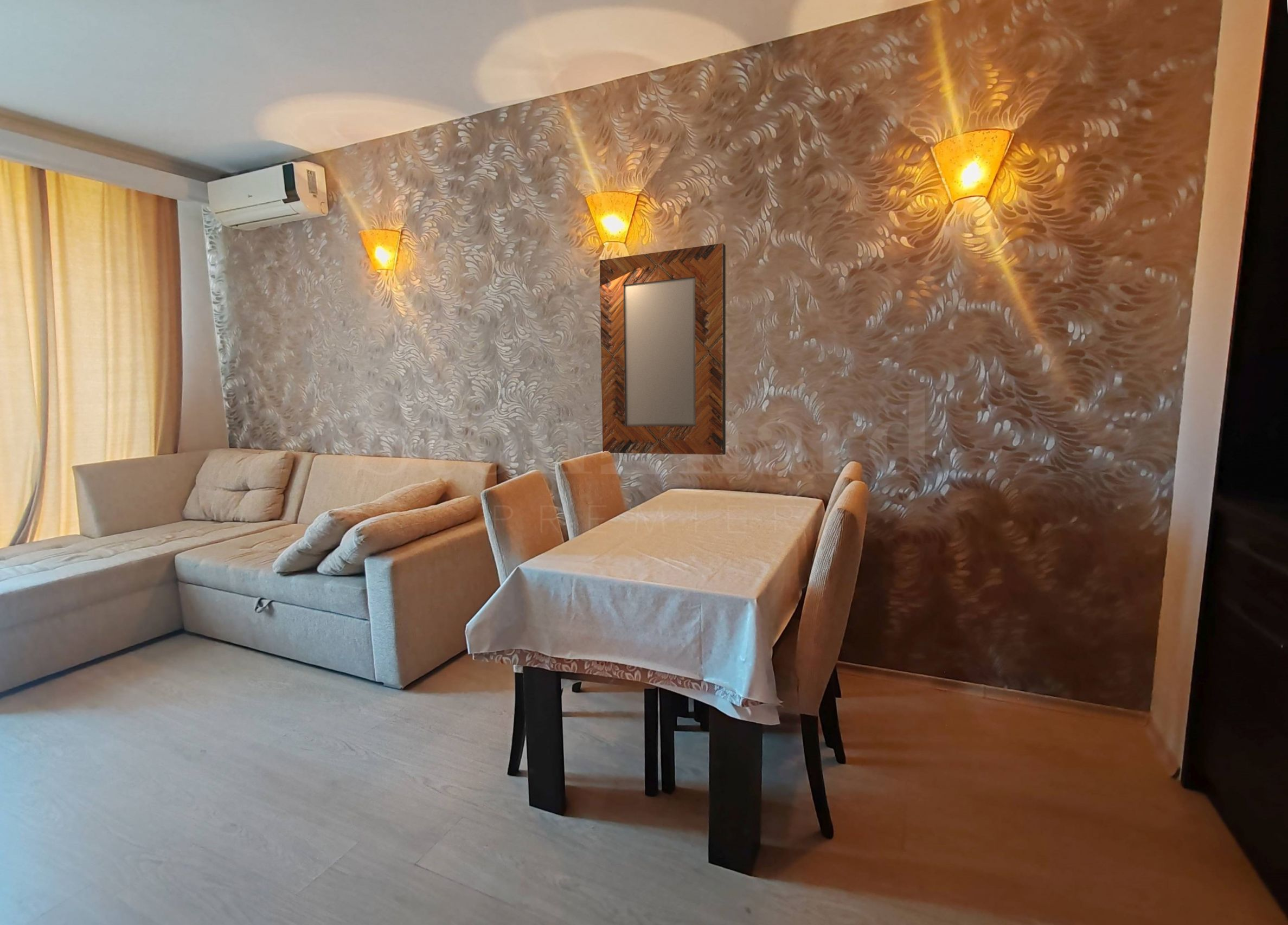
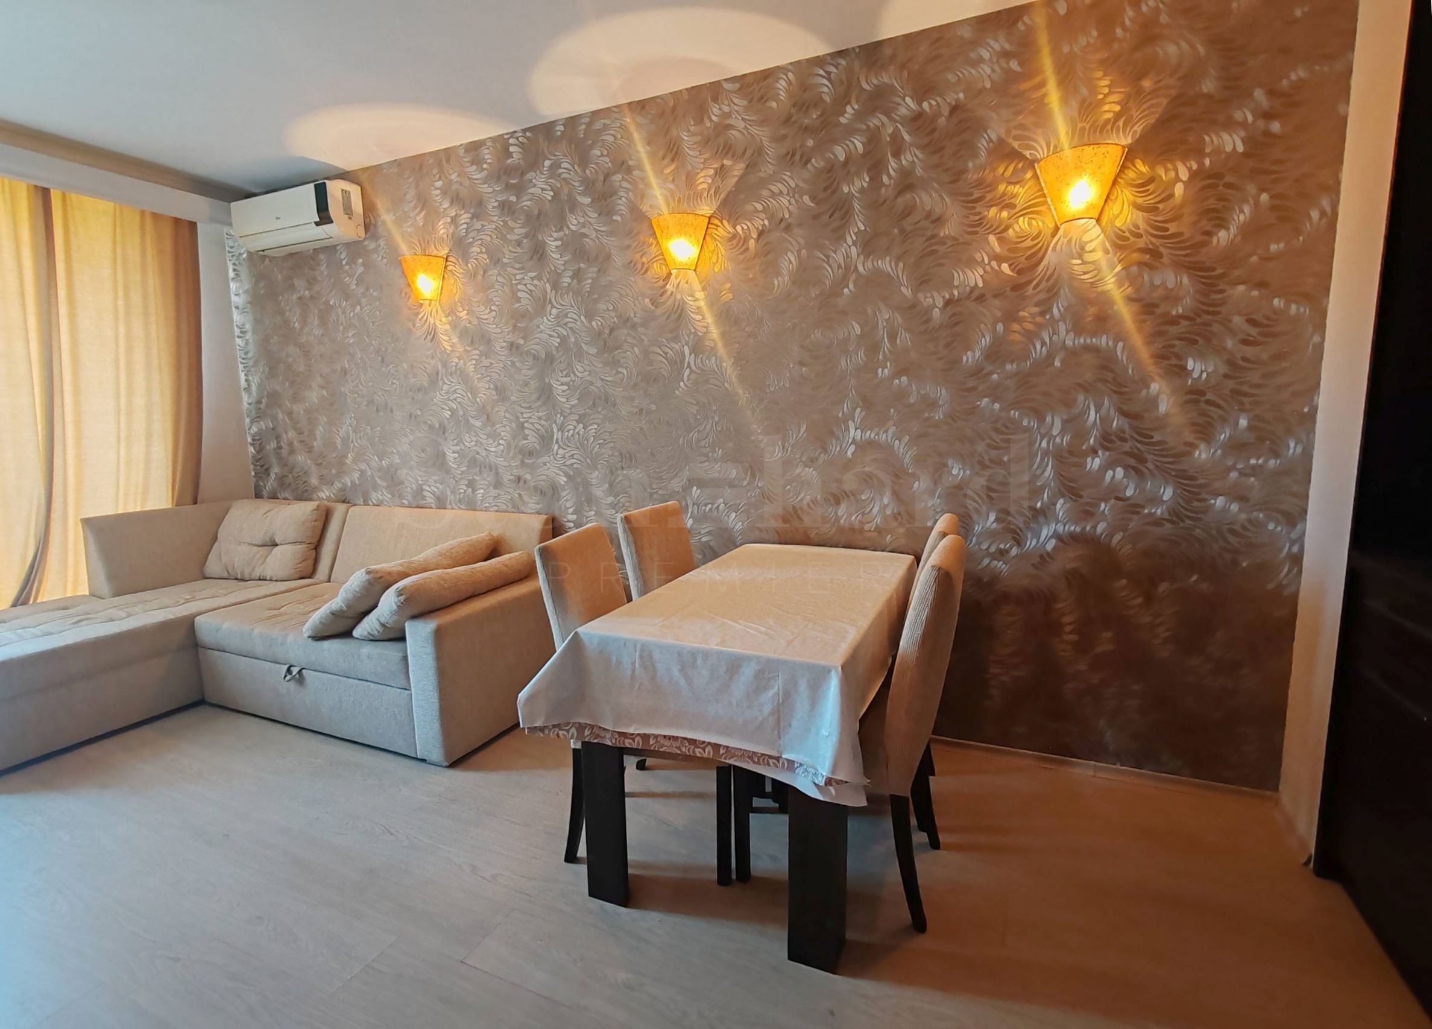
- home mirror (661, 354)
